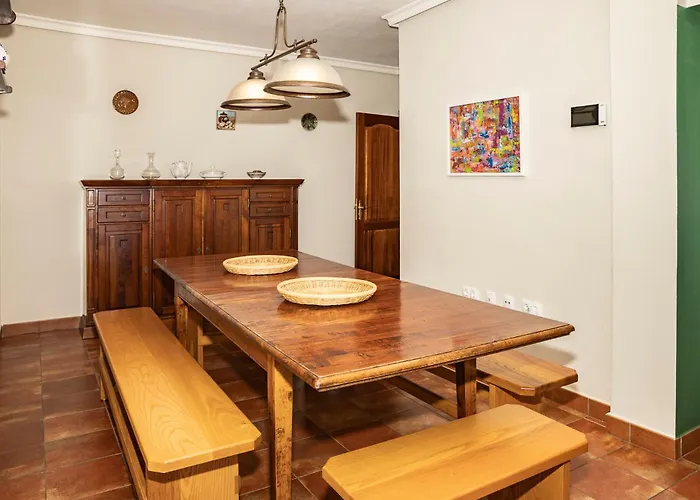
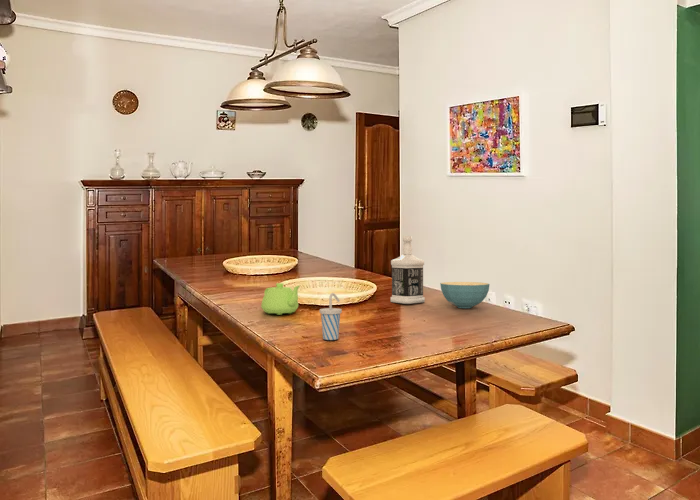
+ cereal bowl (464, 295)
+ cup (331, 315)
+ bottle (407, 268)
+ teapot (281, 298)
